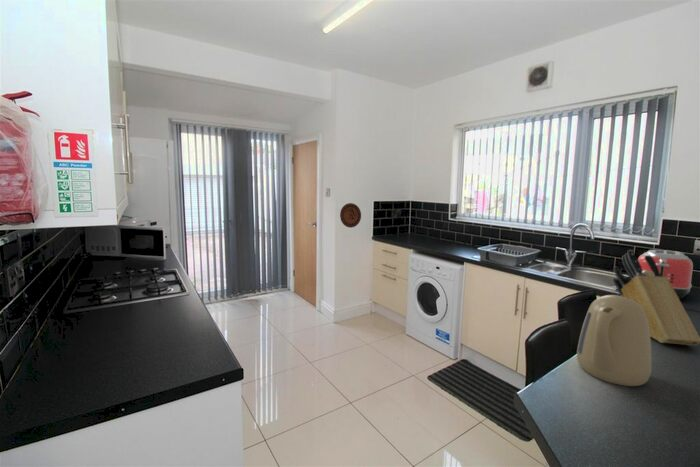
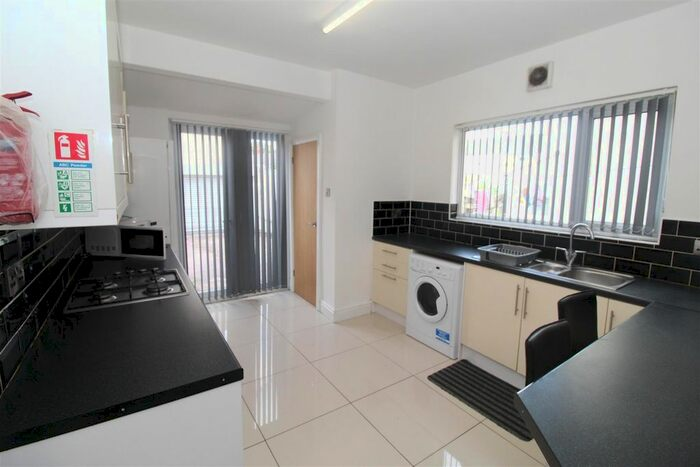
- knife block (651, 292)
- toaster (662, 272)
- decorative plate (350, 215)
- kettle (613, 335)
